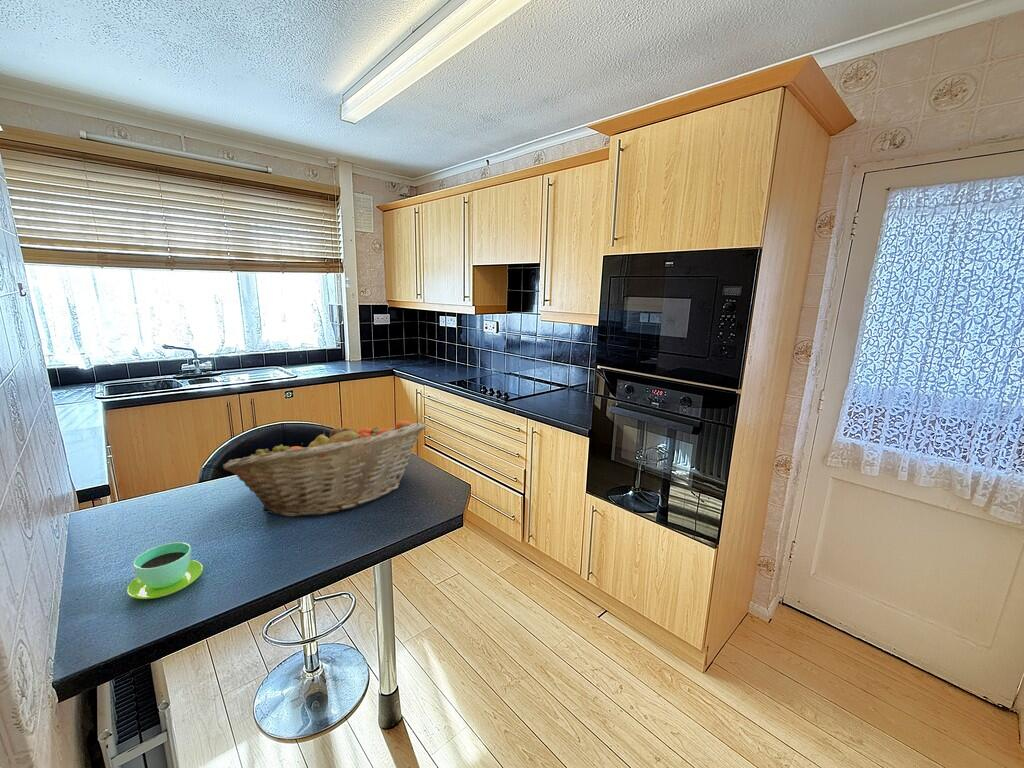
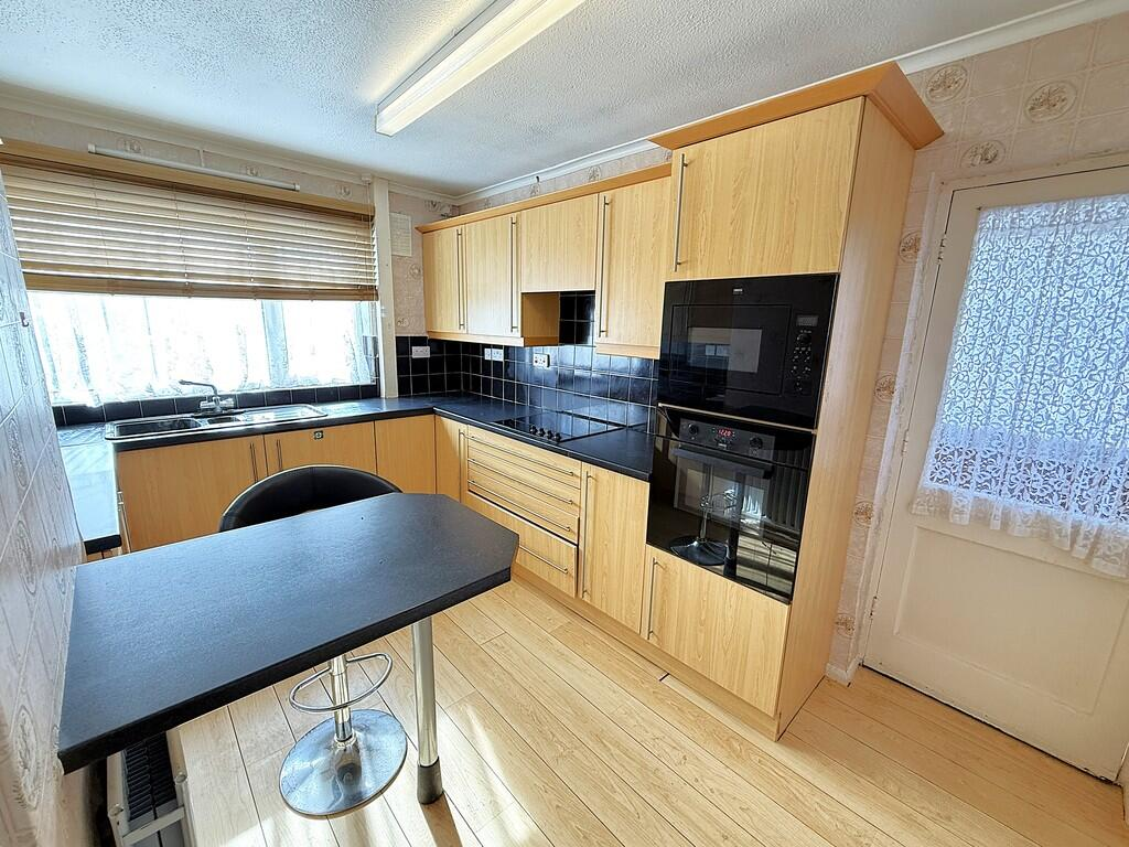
- fruit basket (335, 457)
- cup (165, 568)
